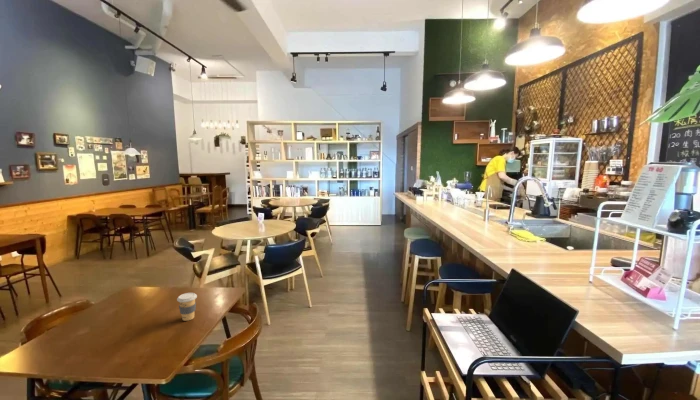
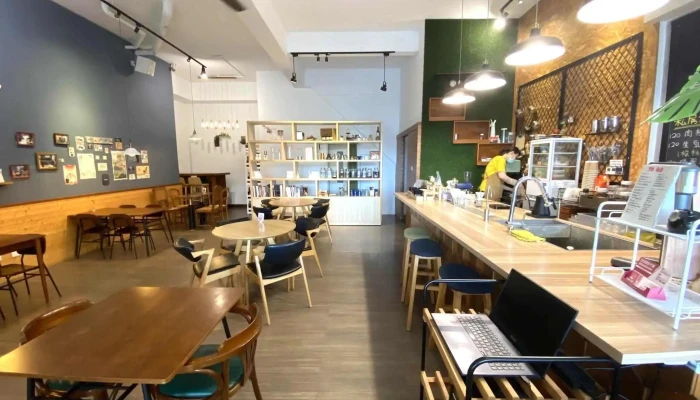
- coffee cup (187, 306)
